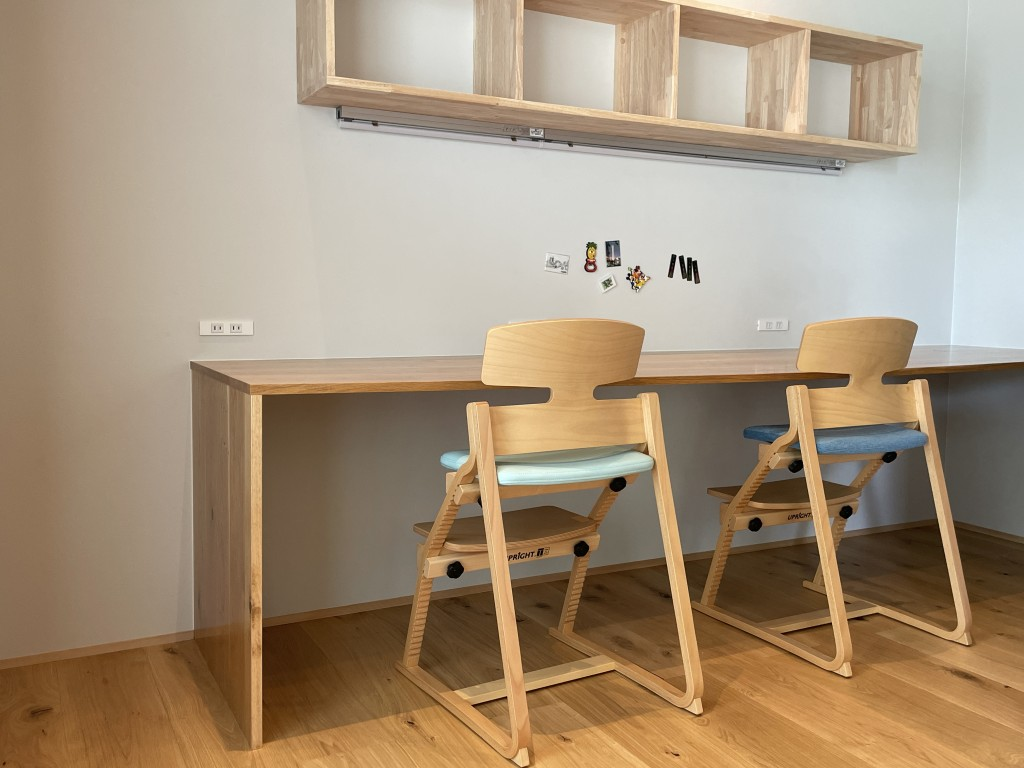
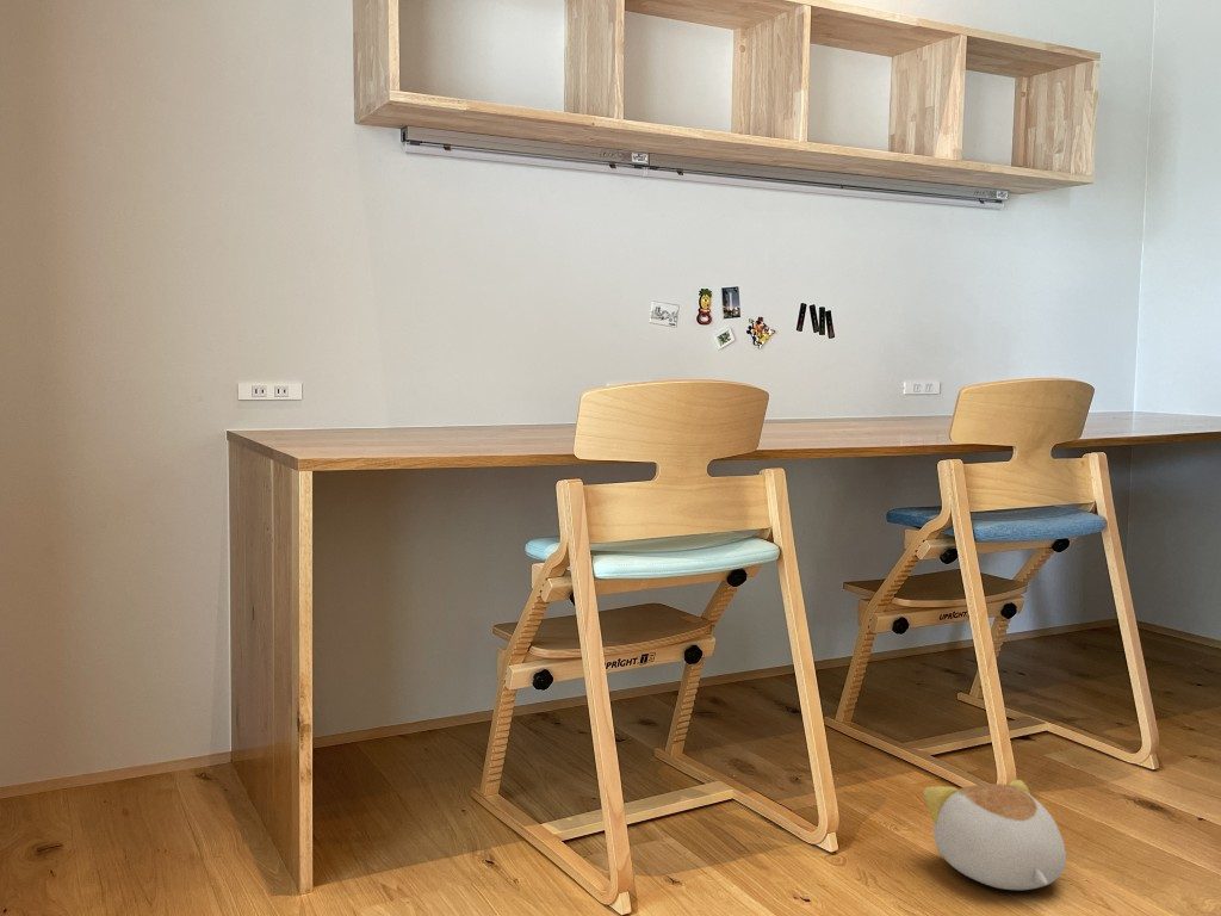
+ plush toy (1006, 837)
